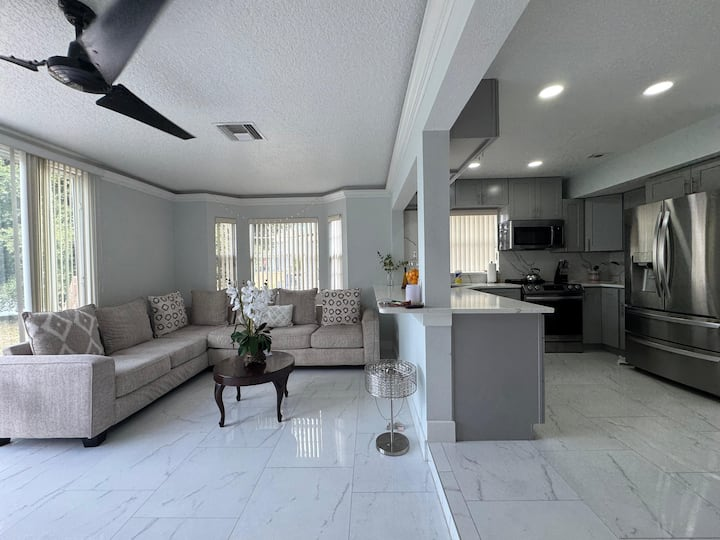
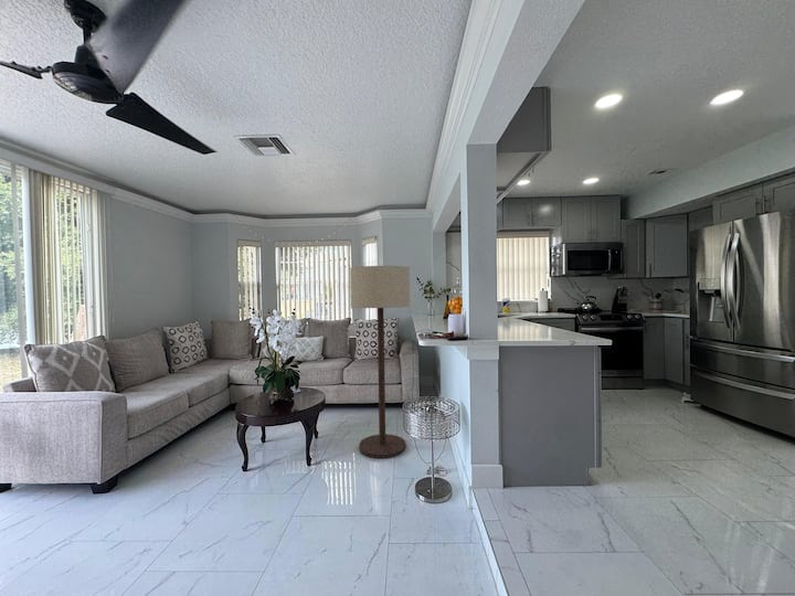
+ floor lamp (381, 358)
